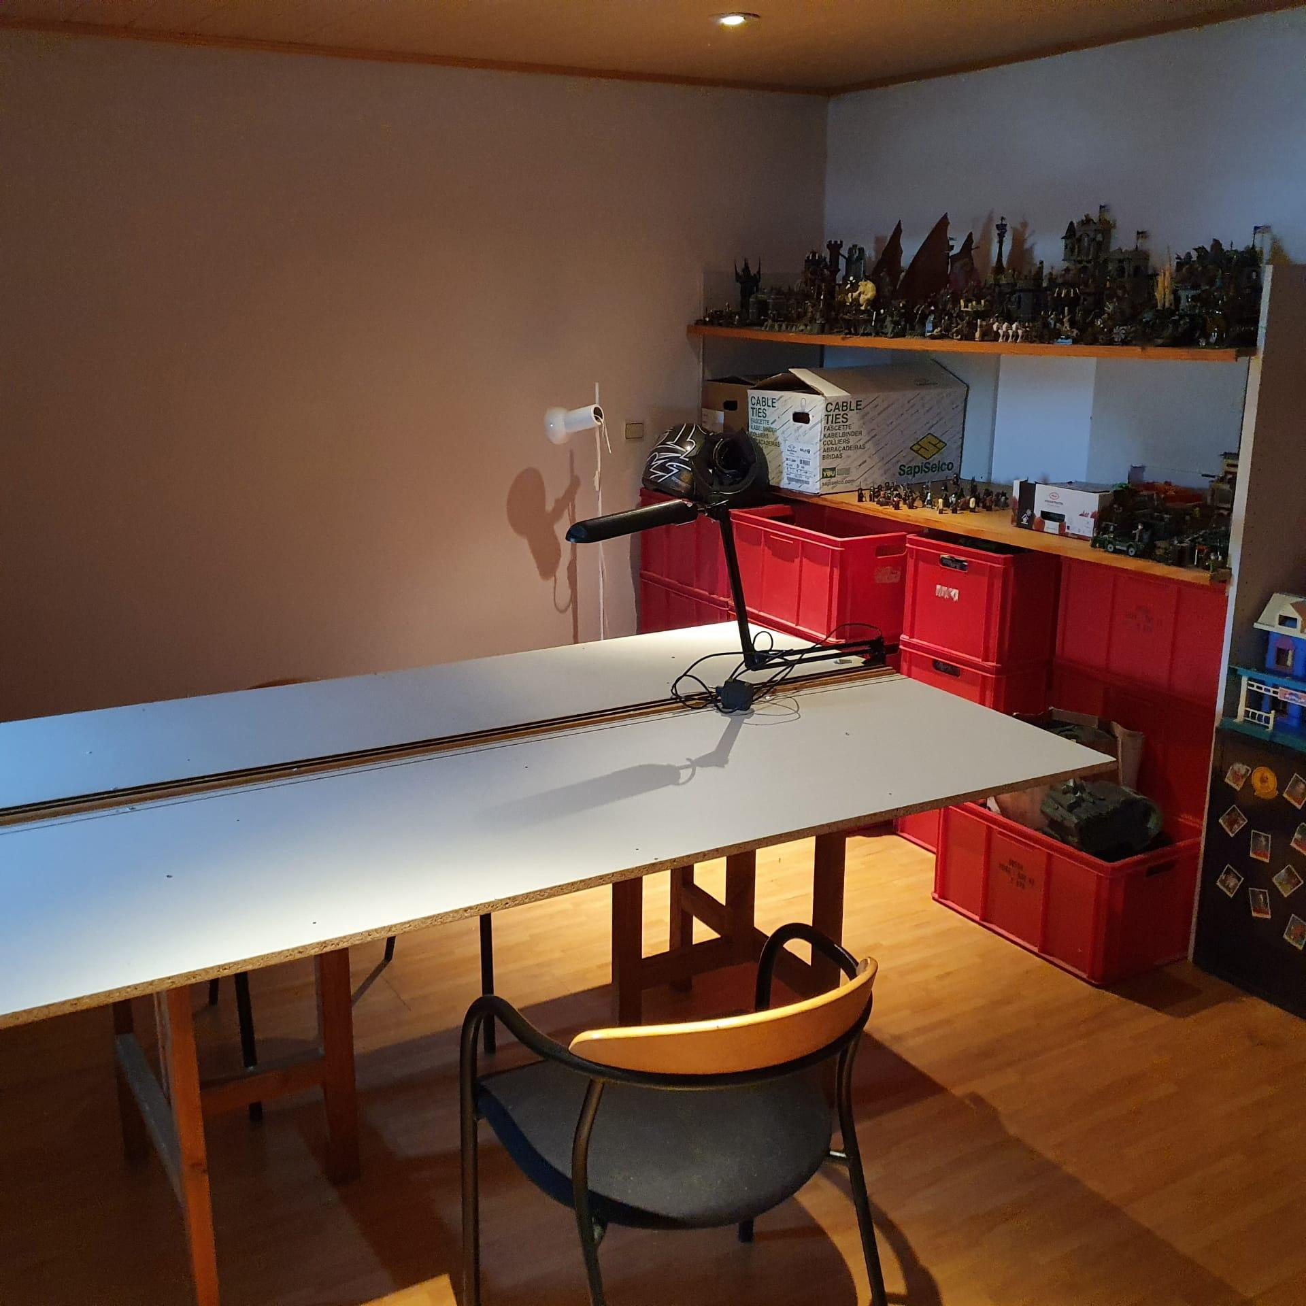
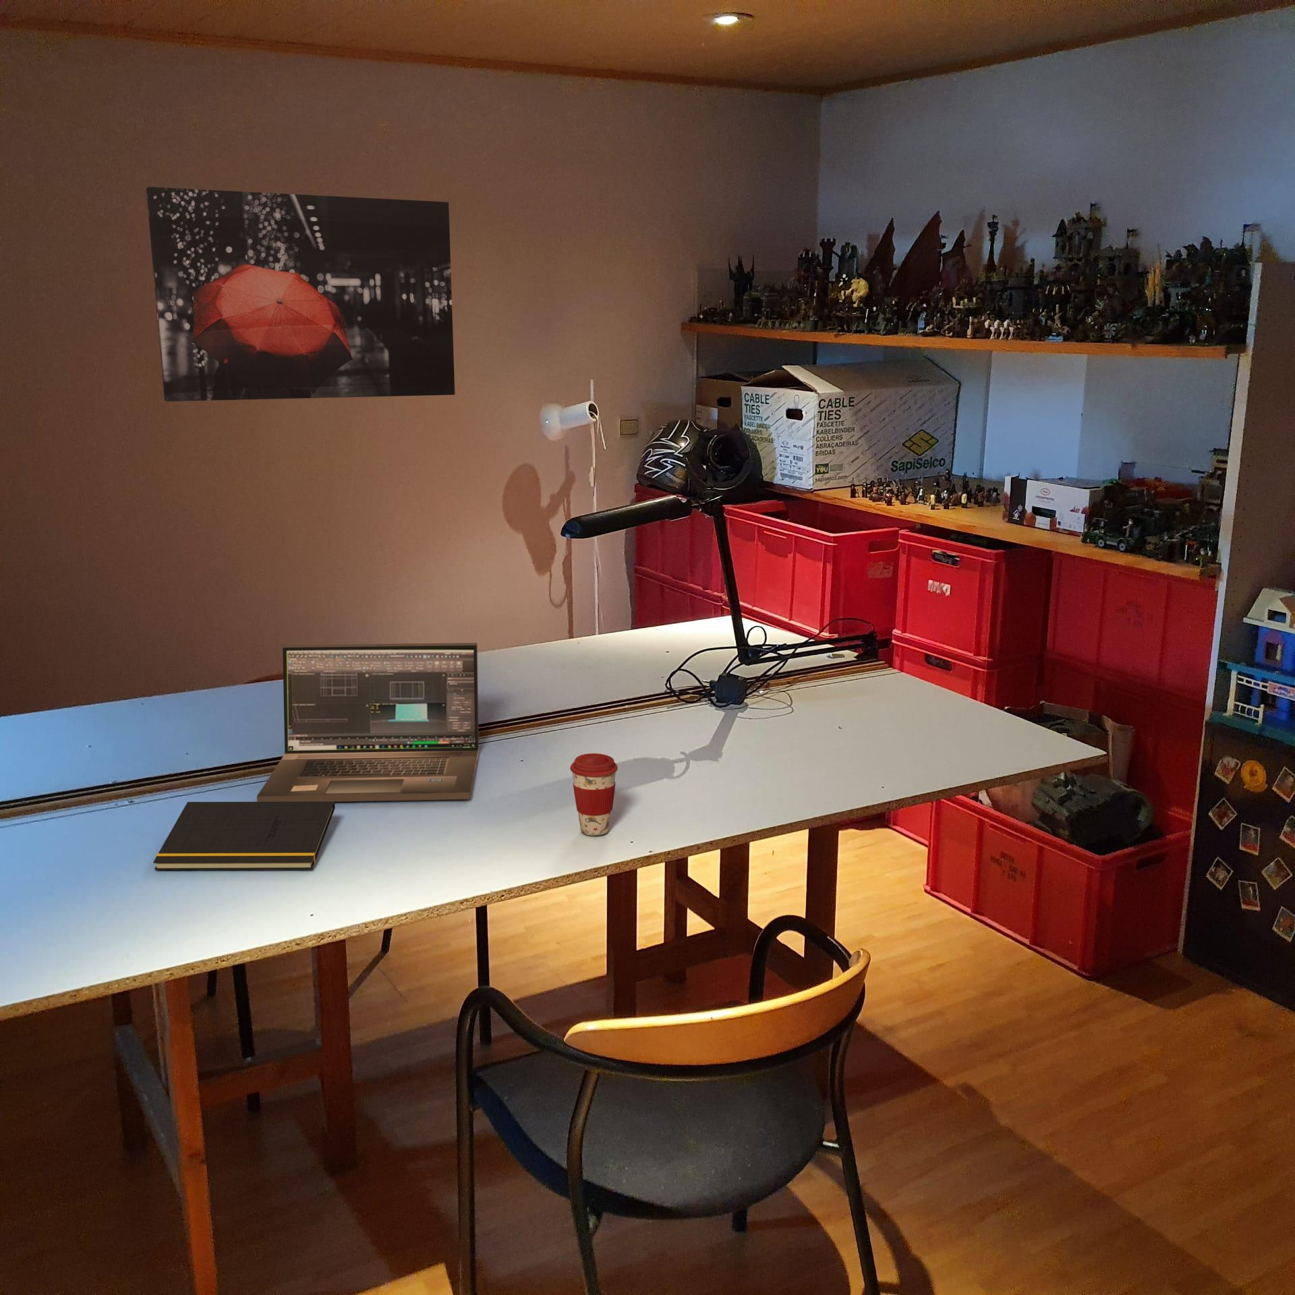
+ notepad (248, 834)
+ wall art (311, 298)
+ laptop (374, 719)
+ coffee cup (594, 795)
